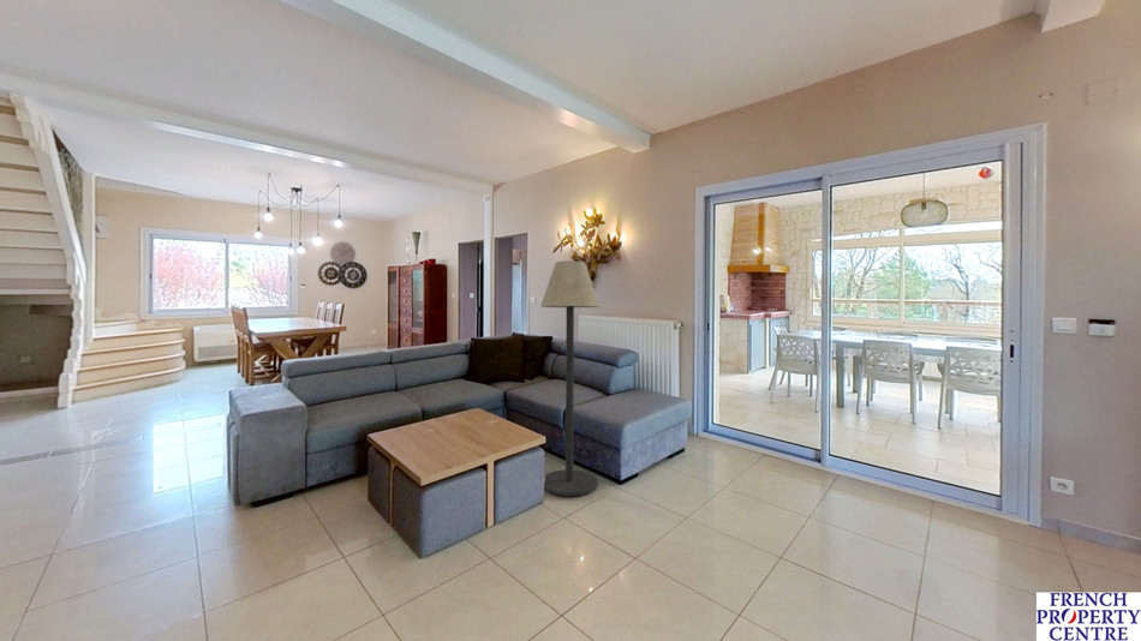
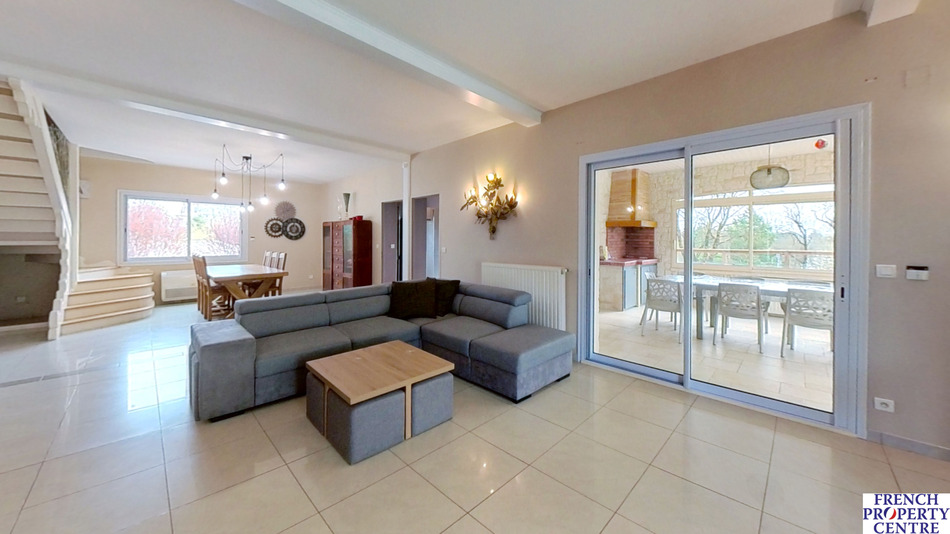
- floor lamp (569, 373)
